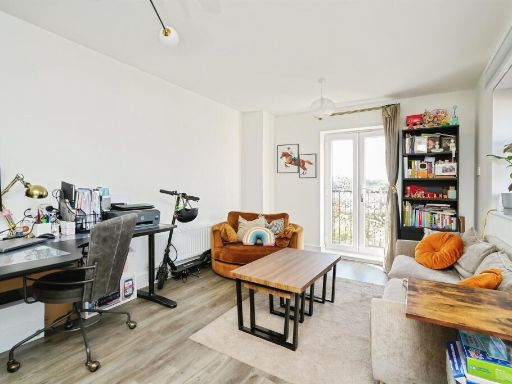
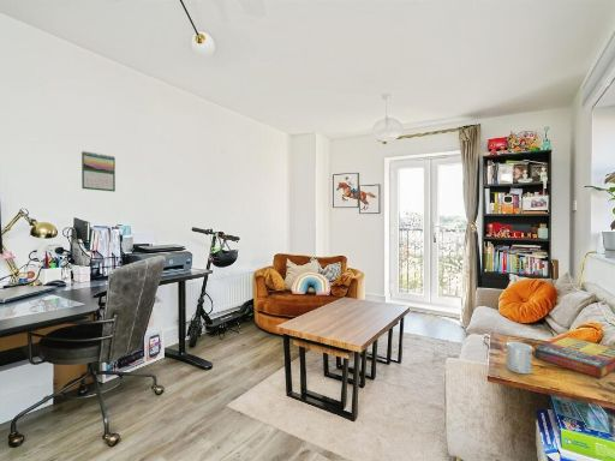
+ mug (518, 358)
+ calendar (98, 170)
+ game compilation box (580, 354)
